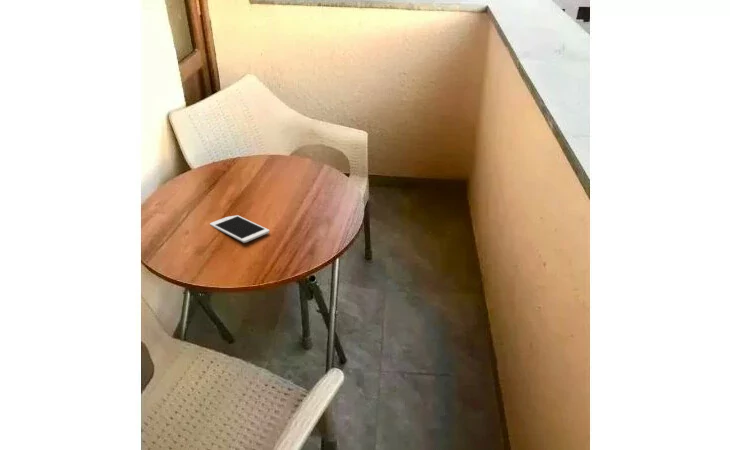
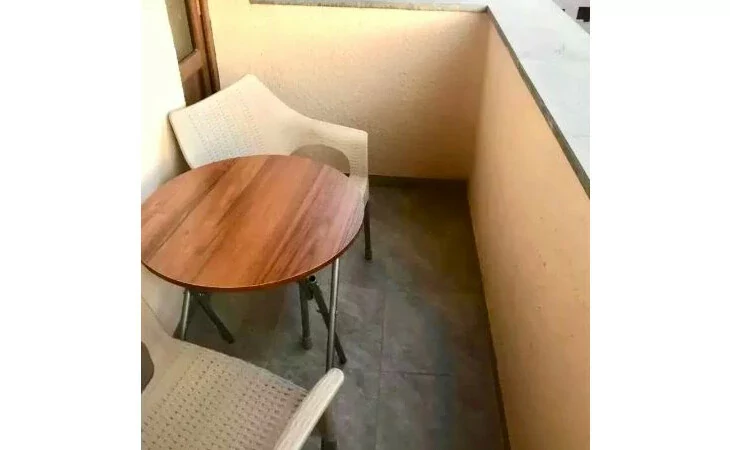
- cell phone (239, 227)
